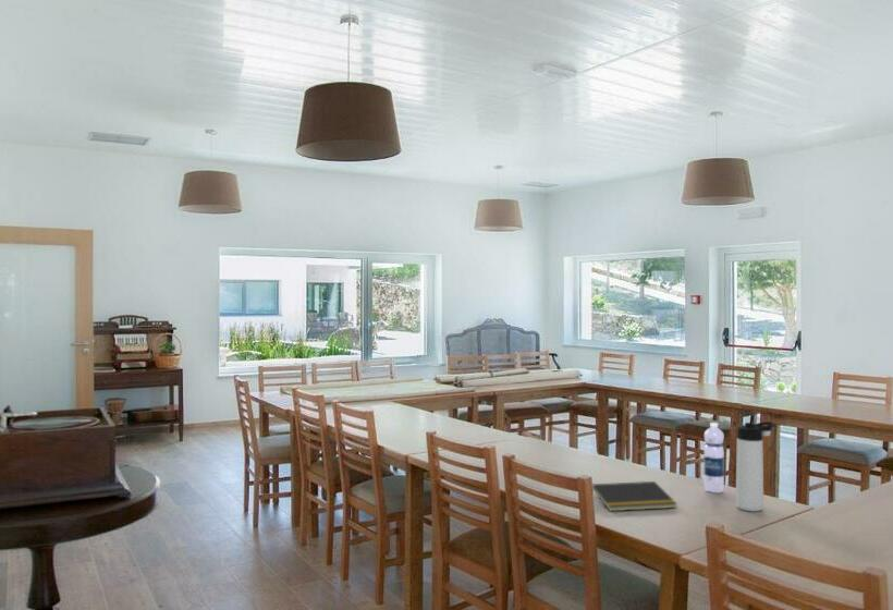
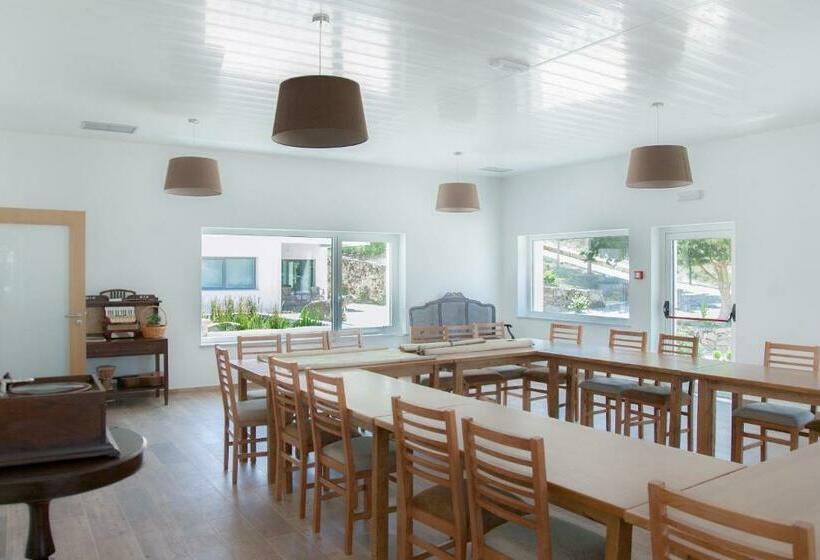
- water bottle (713, 456)
- notepad (633, 495)
- thermos bottle (755, 465)
